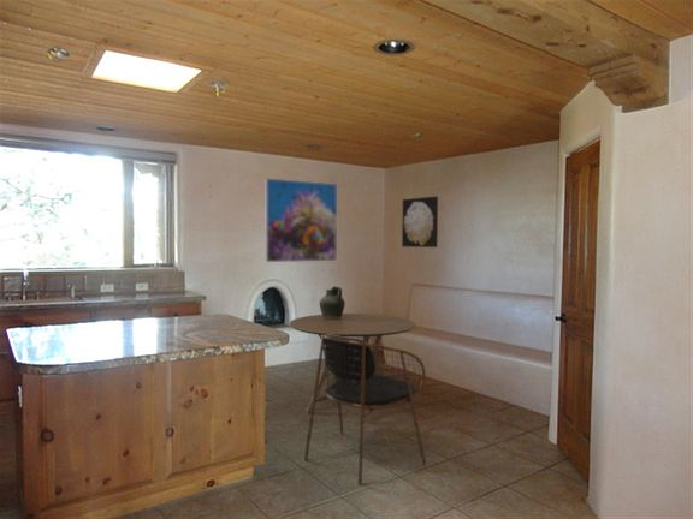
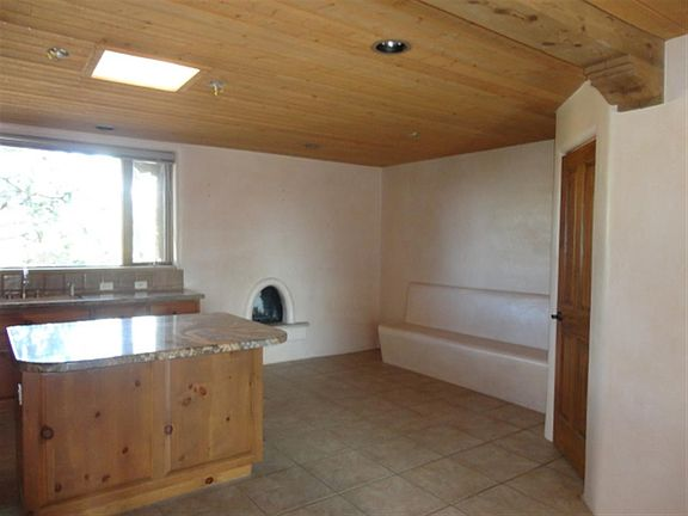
- dining table (338, 378)
- dining chair (363, 394)
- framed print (302, 221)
- ceramic jug (332, 302)
- wall art (419, 222)
